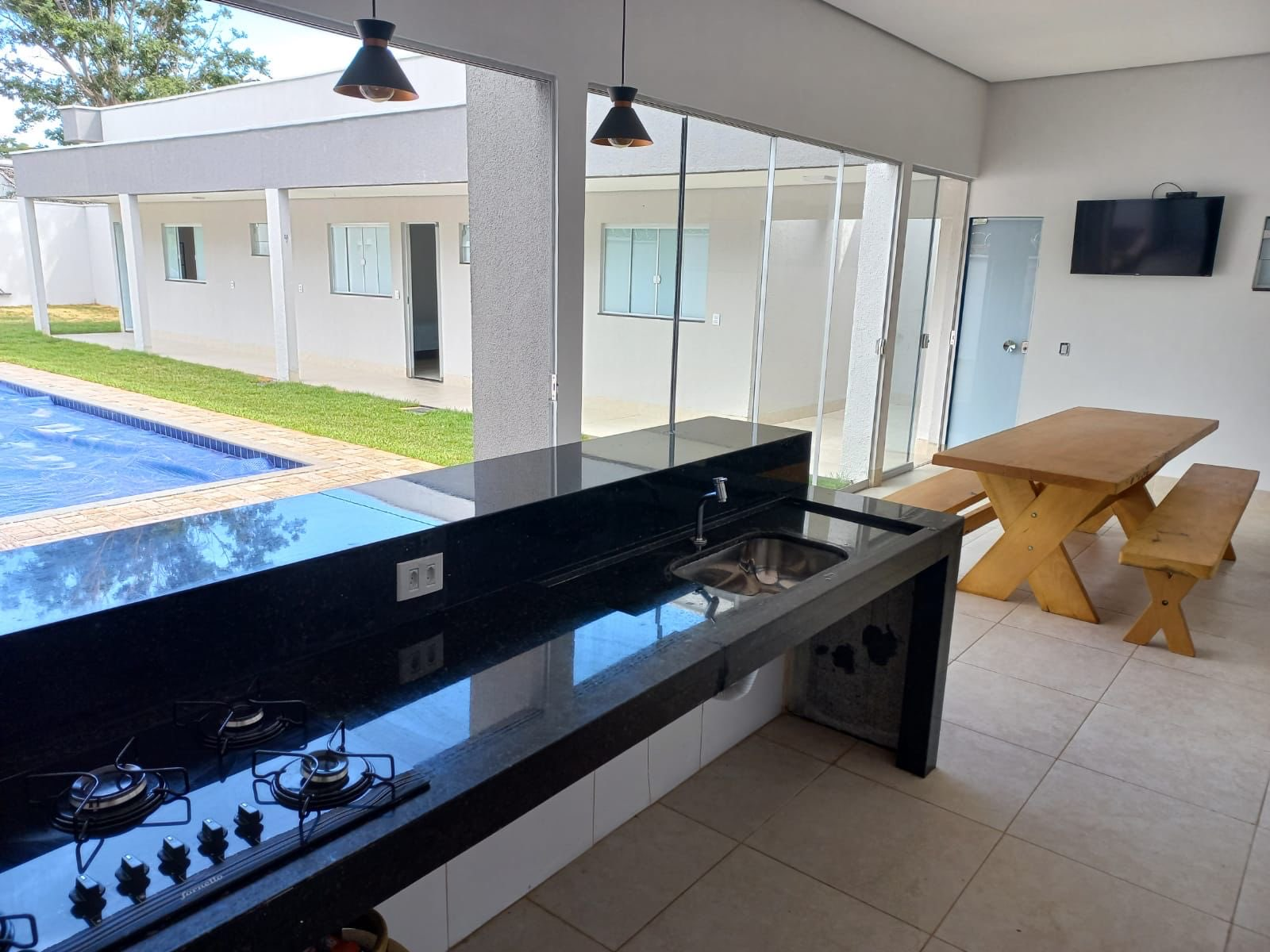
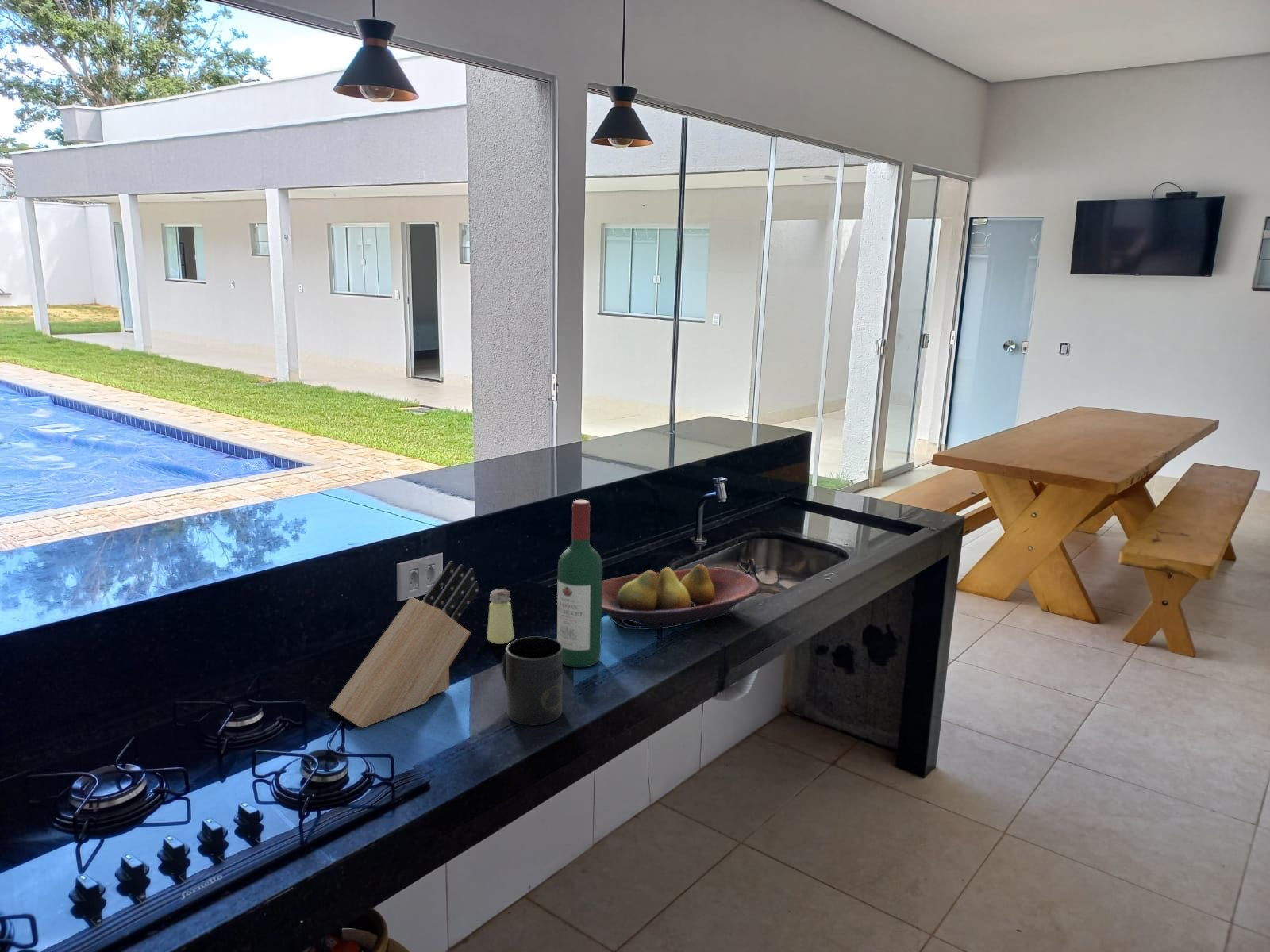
+ saltshaker (500, 615)
+ wine bottle (579, 582)
+ mug (528, 677)
+ fruit bowl (673, 590)
+ knife block (411, 636)
